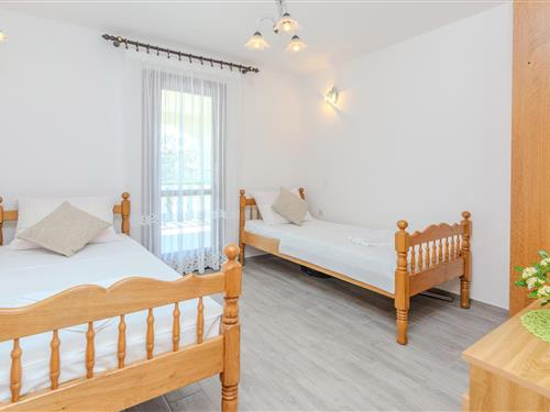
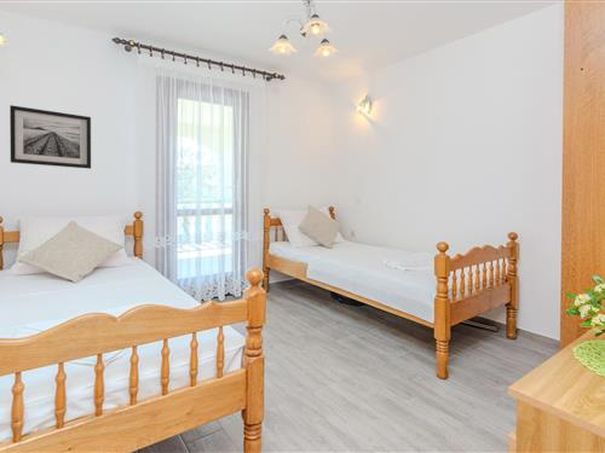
+ wall art (52, 138)
